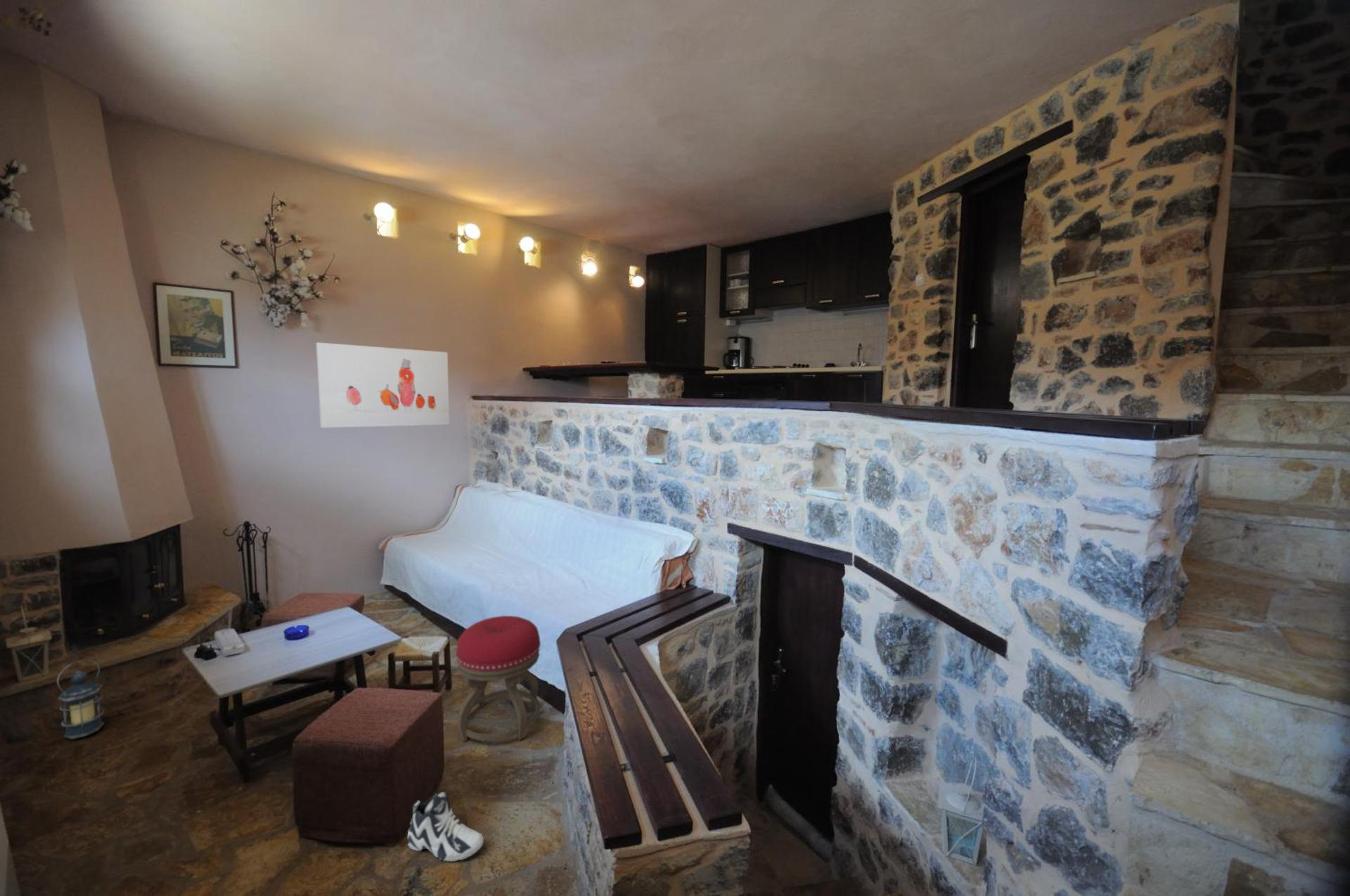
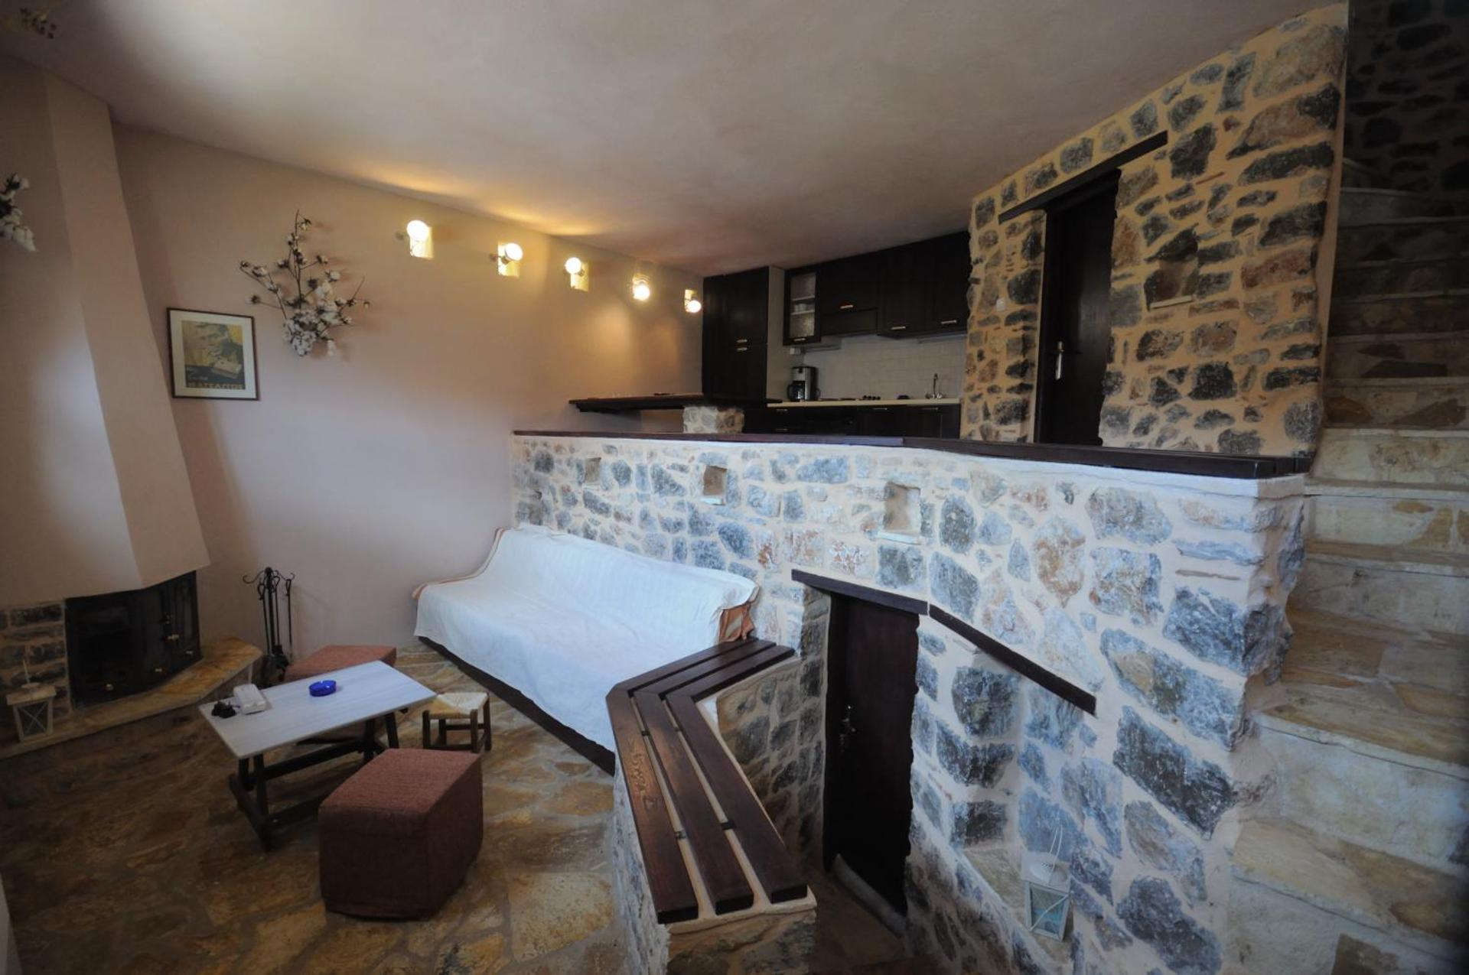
- stool (499, 675)
- lantern (81, 698)
- wall art (388, 387)
- sneaker (445, 822)
